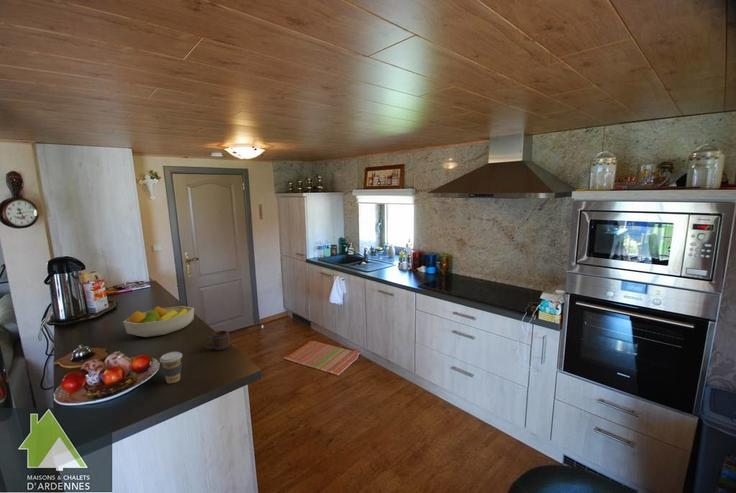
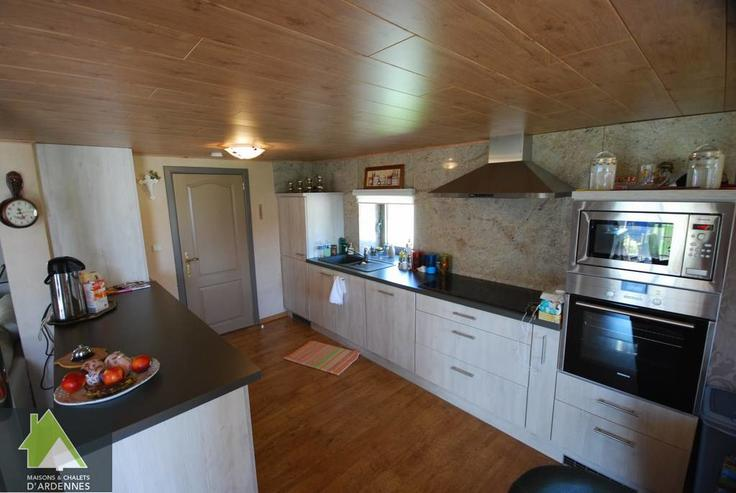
- coffee cup (172, 367)
- mug (216, 341)
- fruit bowl (161, 318)
